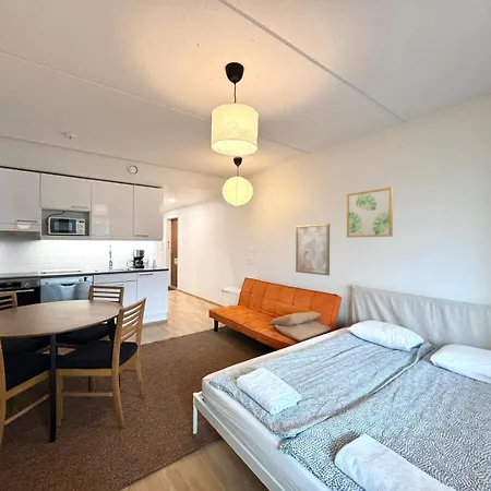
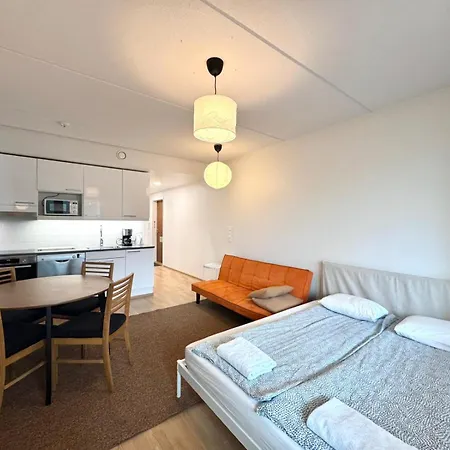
- wall art (311, 249)
- wall art (368, 214)
